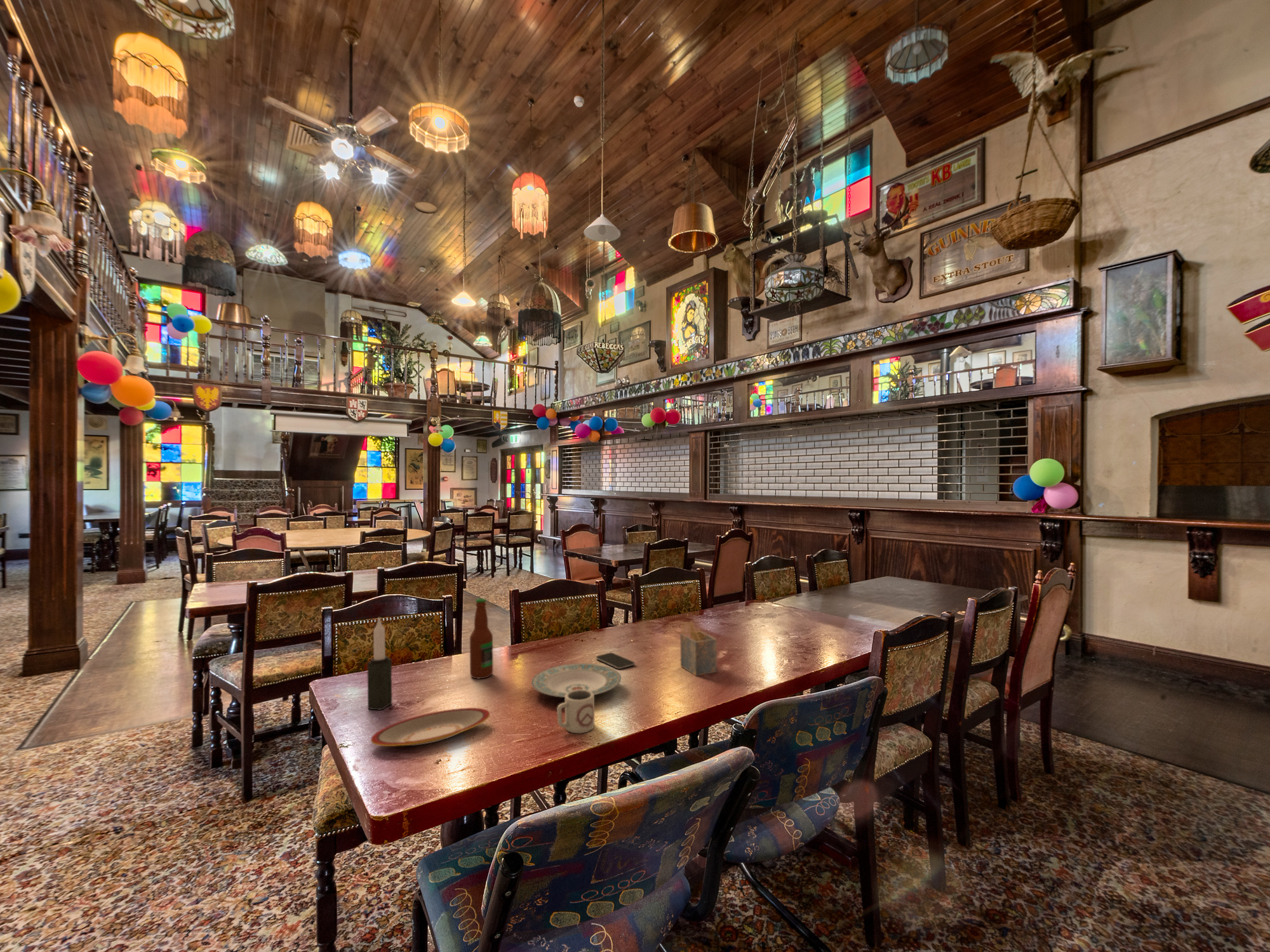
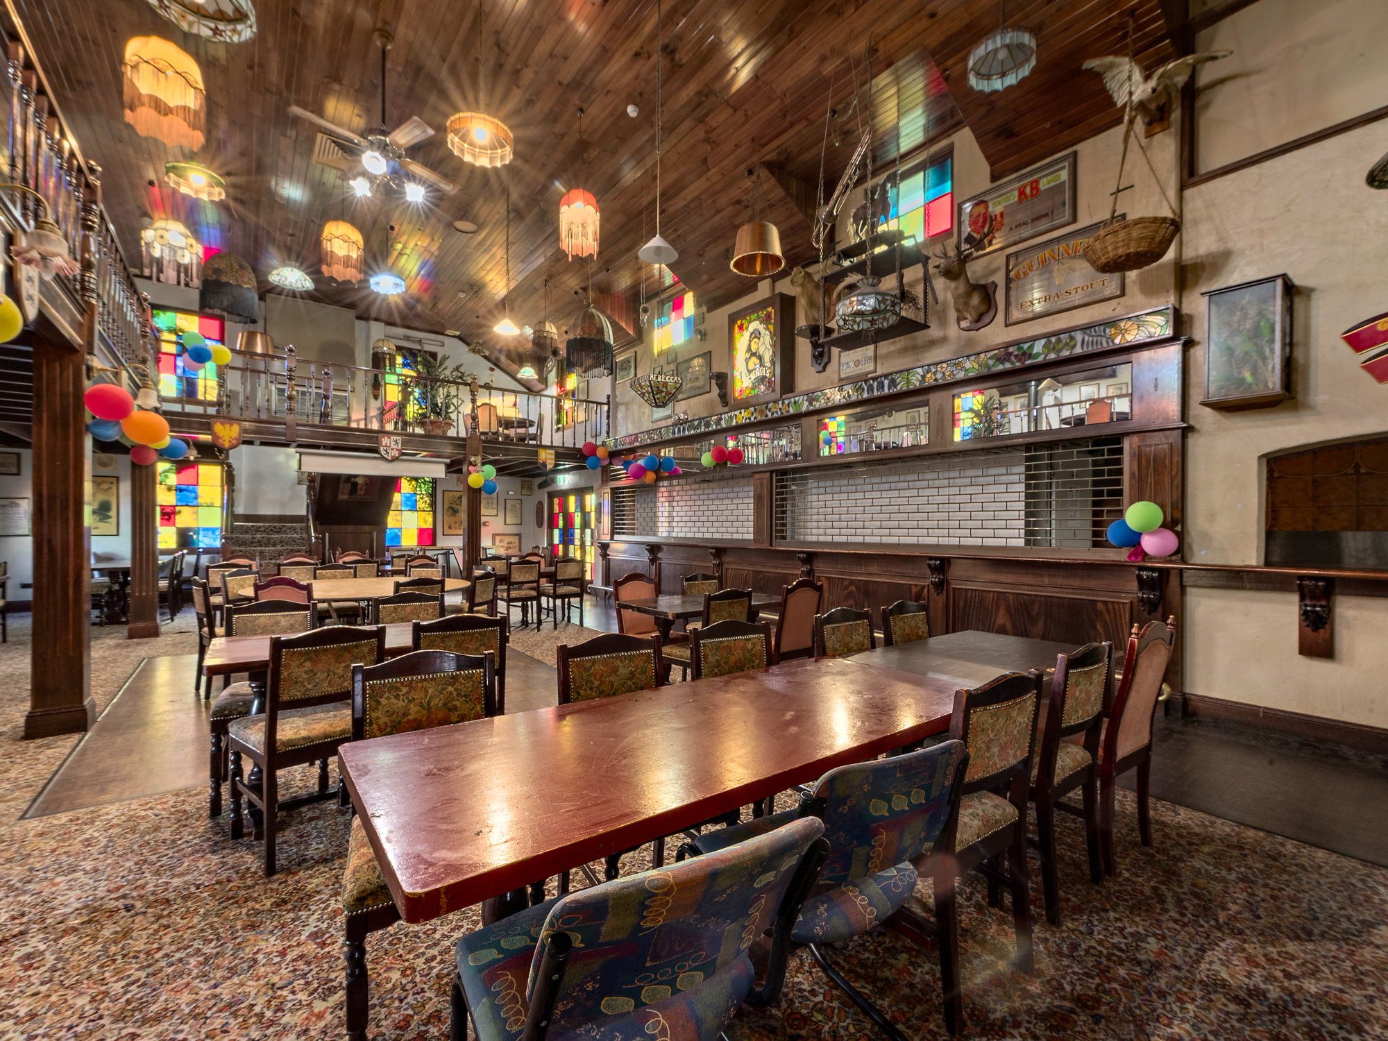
- plate (577, 684)
- napkin holder (698, 646)
- smartphone (615, 660)
- bottle (481, 637)
- cup (575, 712)
- candle (379, 661)
- plate (433, 729)
